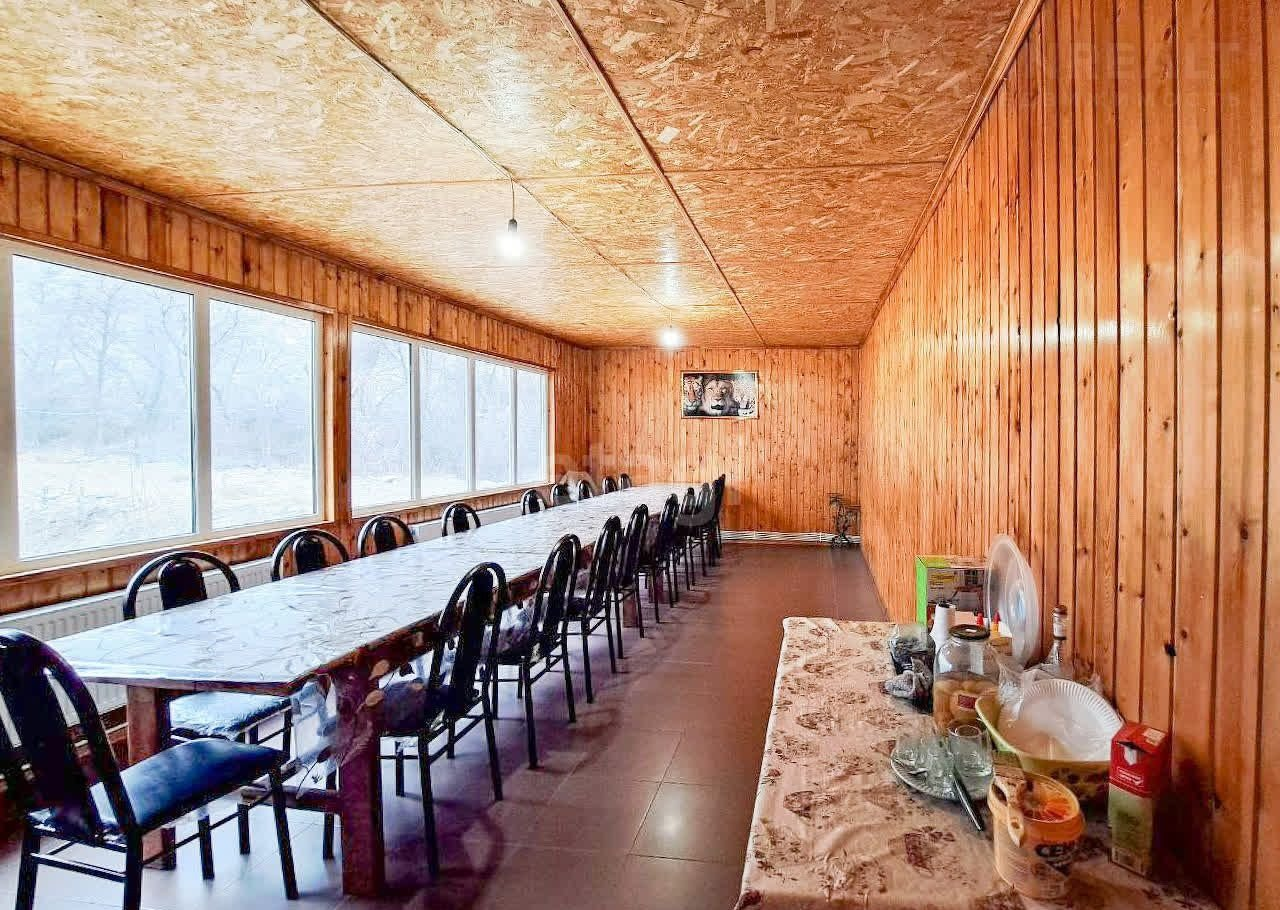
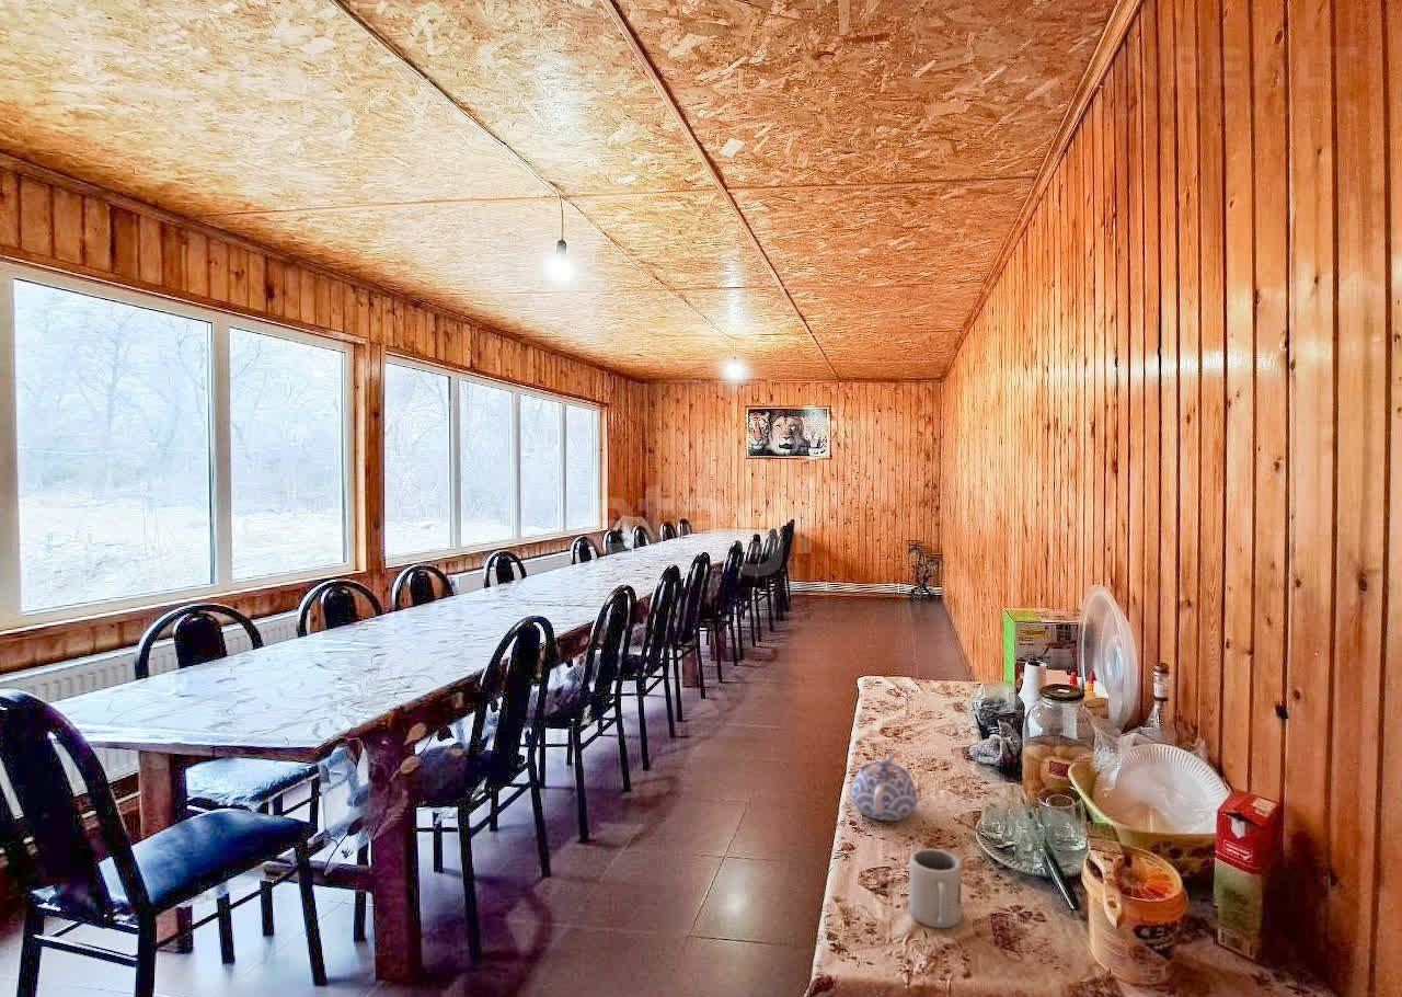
+ cup (936, 891)
+ teapot (884, 784)
